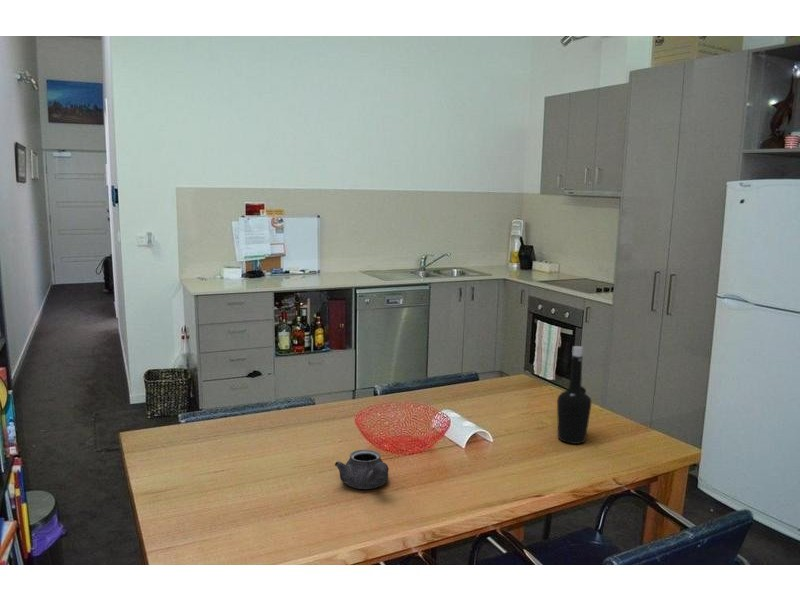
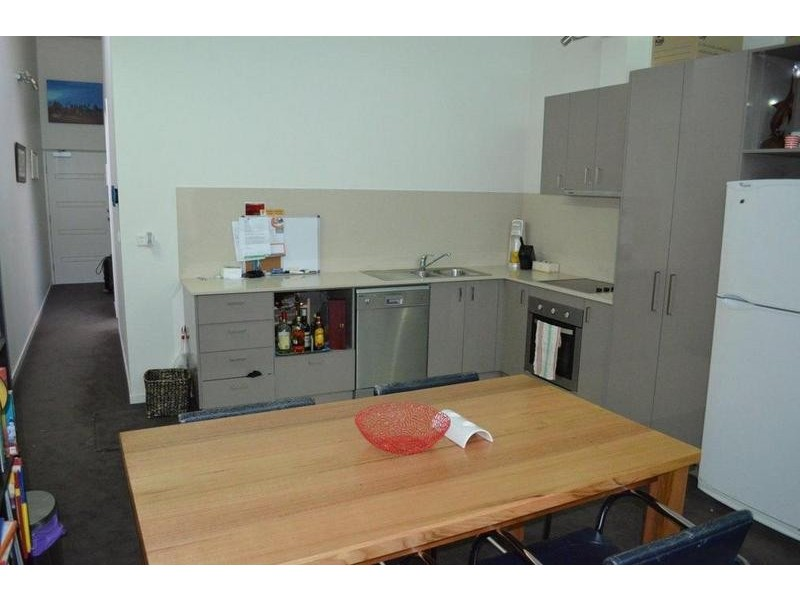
- bottle (574, 393)
- teapot (366, 470)
